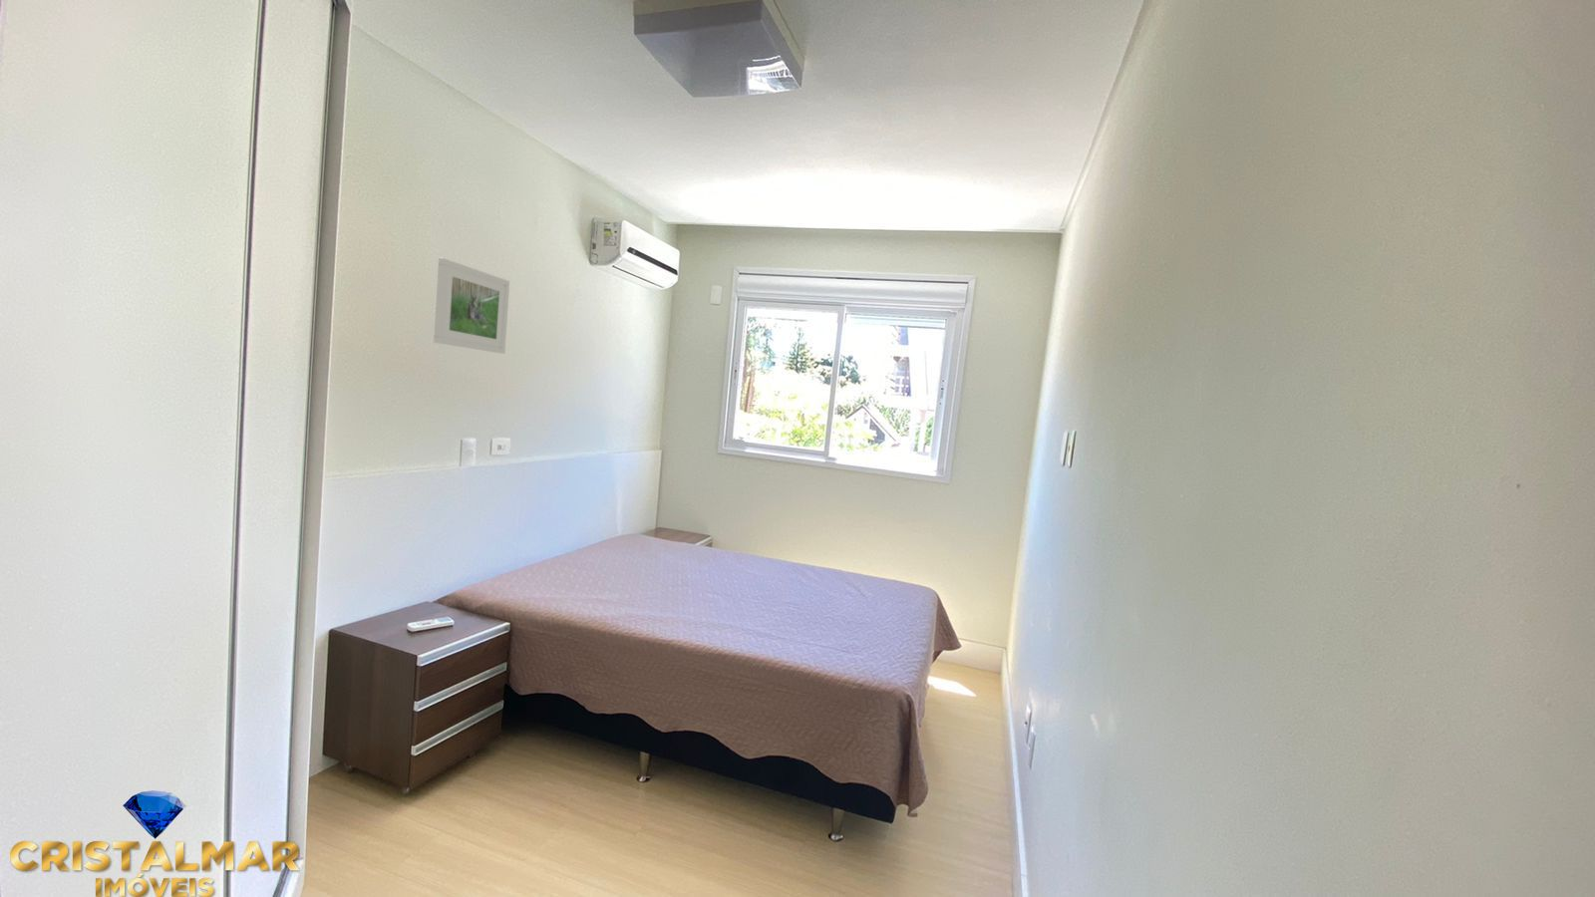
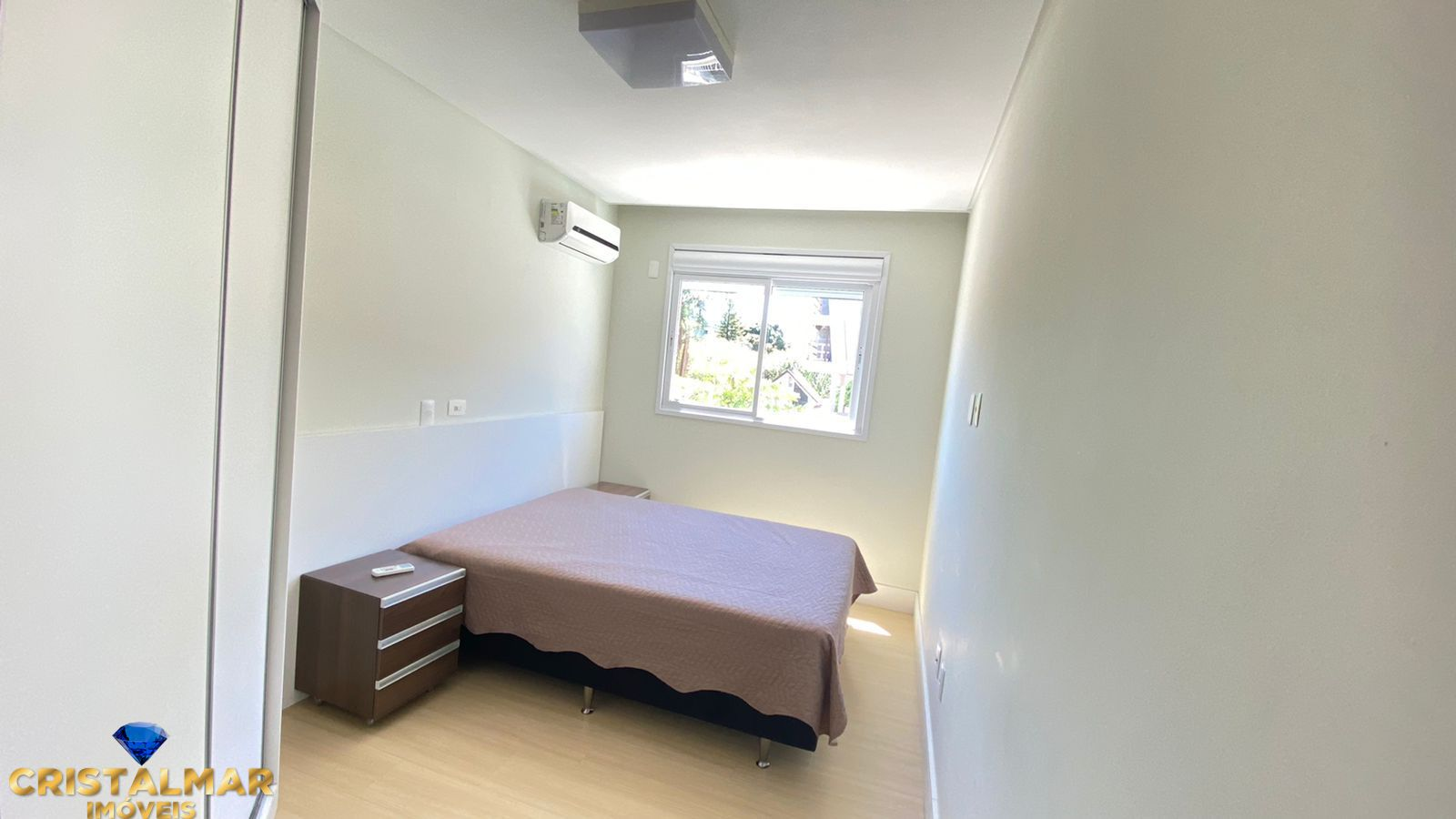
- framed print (474, 309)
